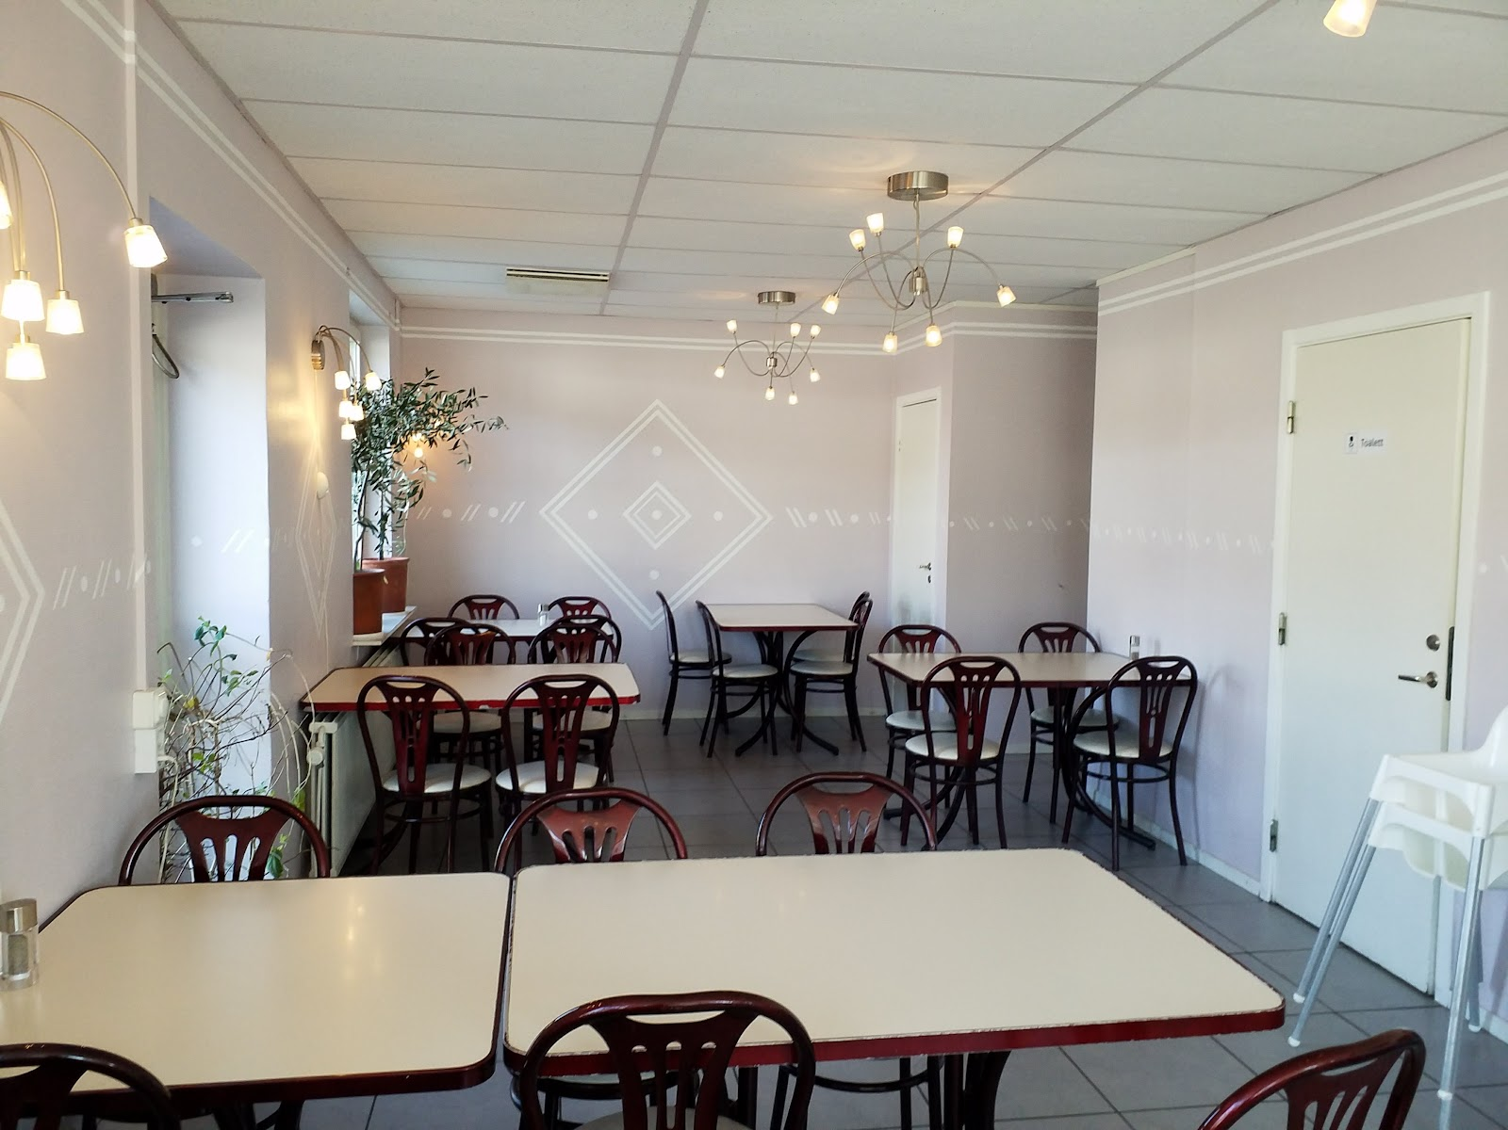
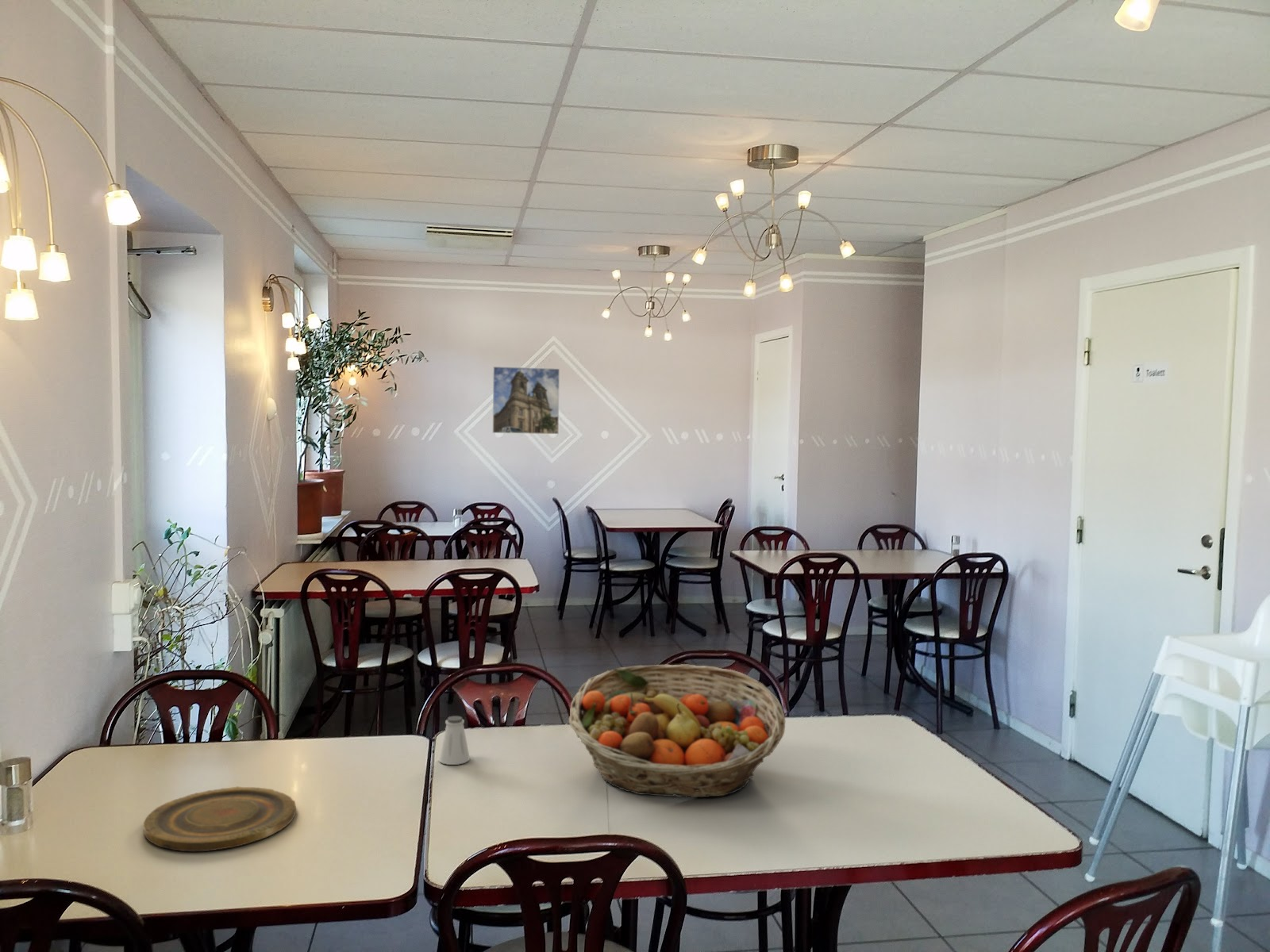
+ plate (221, 816)
+ saltshaker (454, 739)
+ fruit basket (675, 727)
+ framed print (525, 401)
